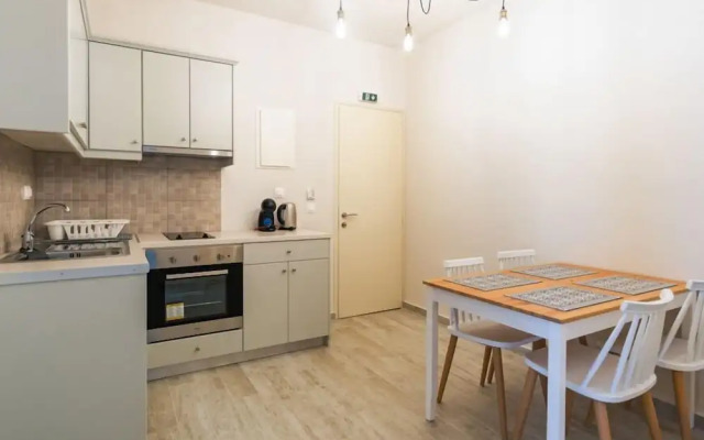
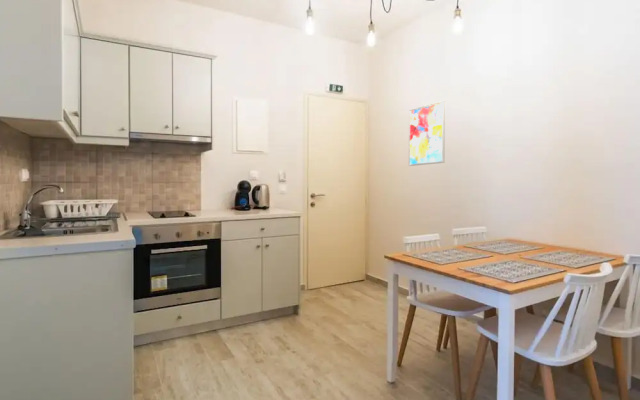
+ wall art (426, 135)
